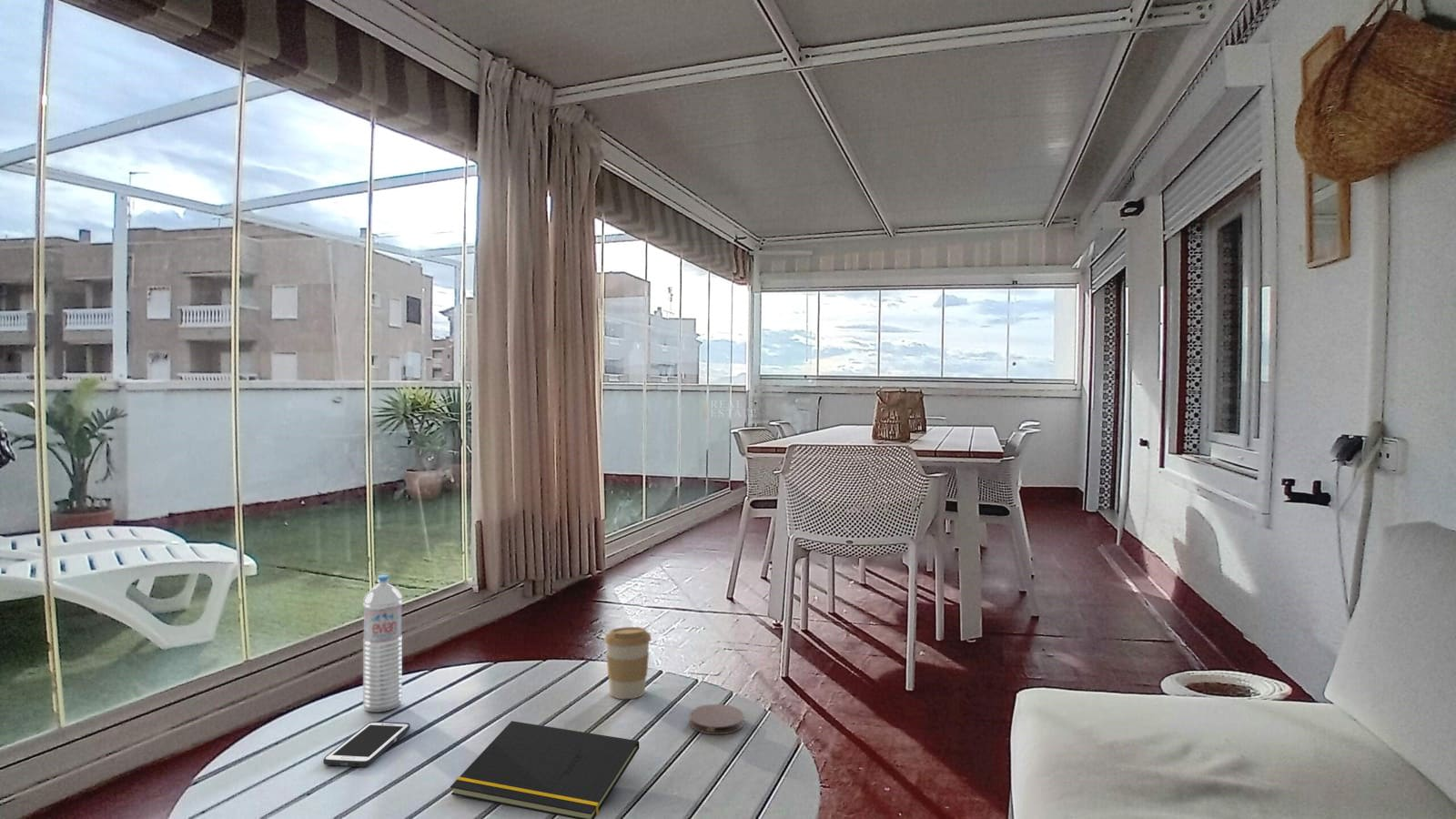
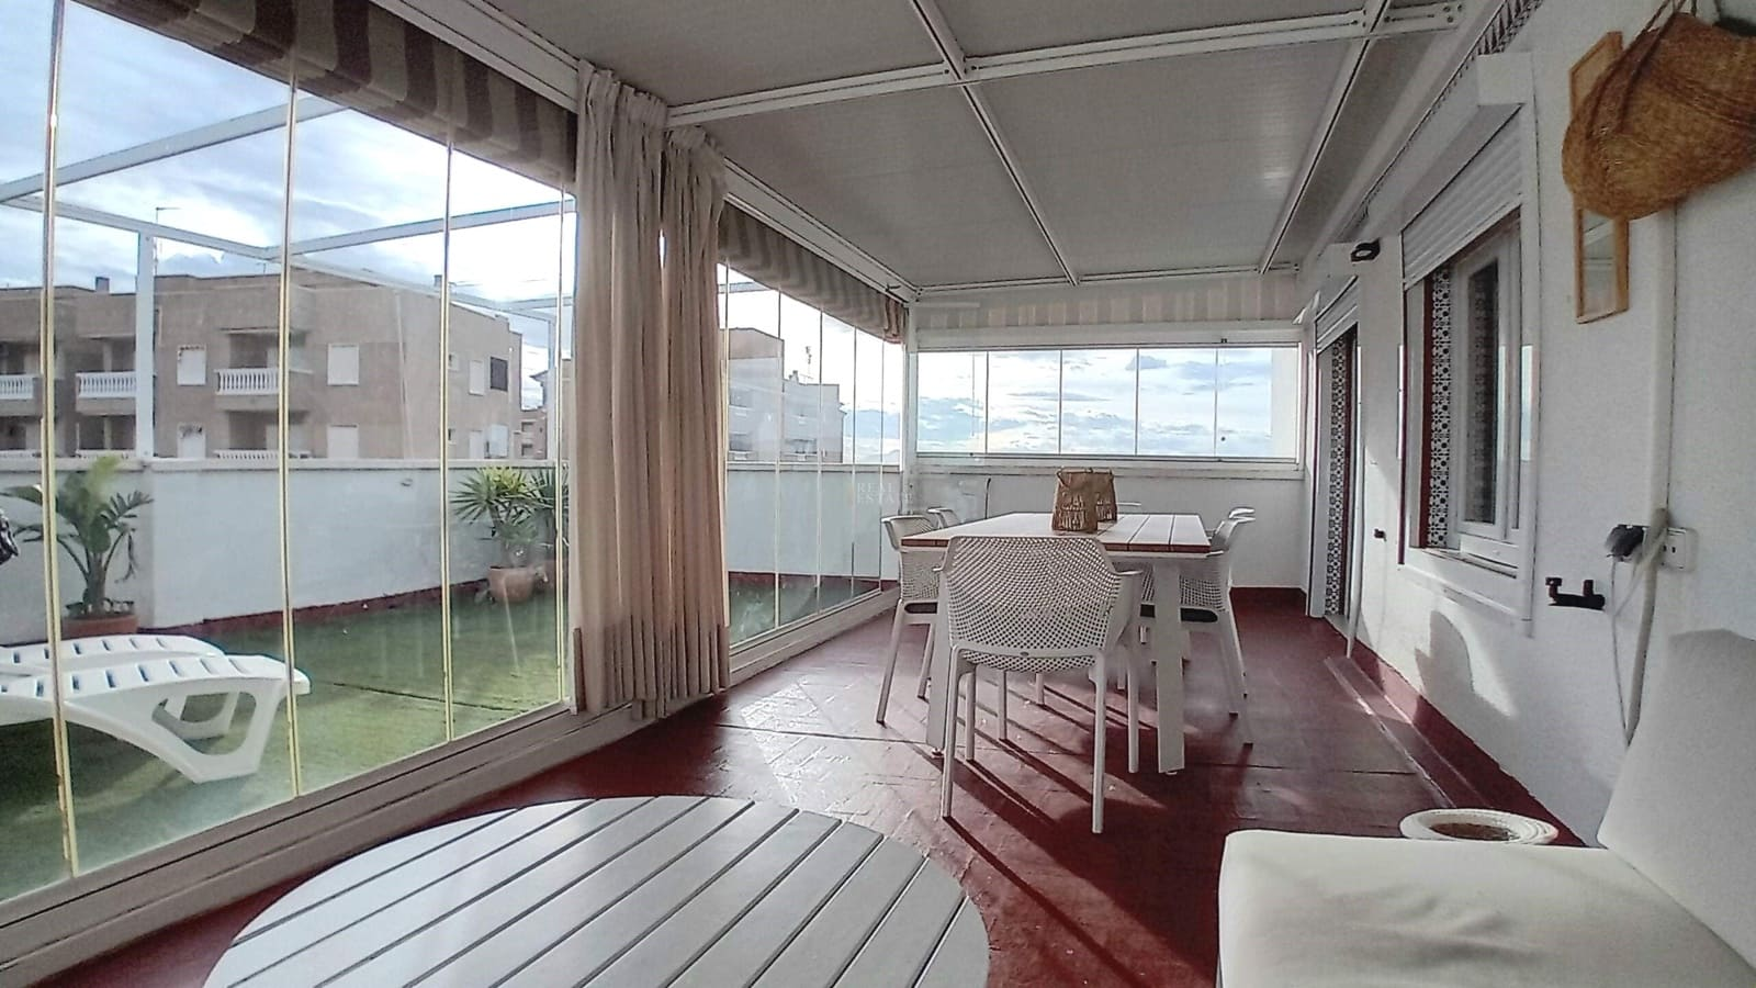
- notepad (548, 766)
- cell phone (369, 743)
- coffee cup (627, 660)
- coaster (716, 718)
- water bottle (382, 641)
